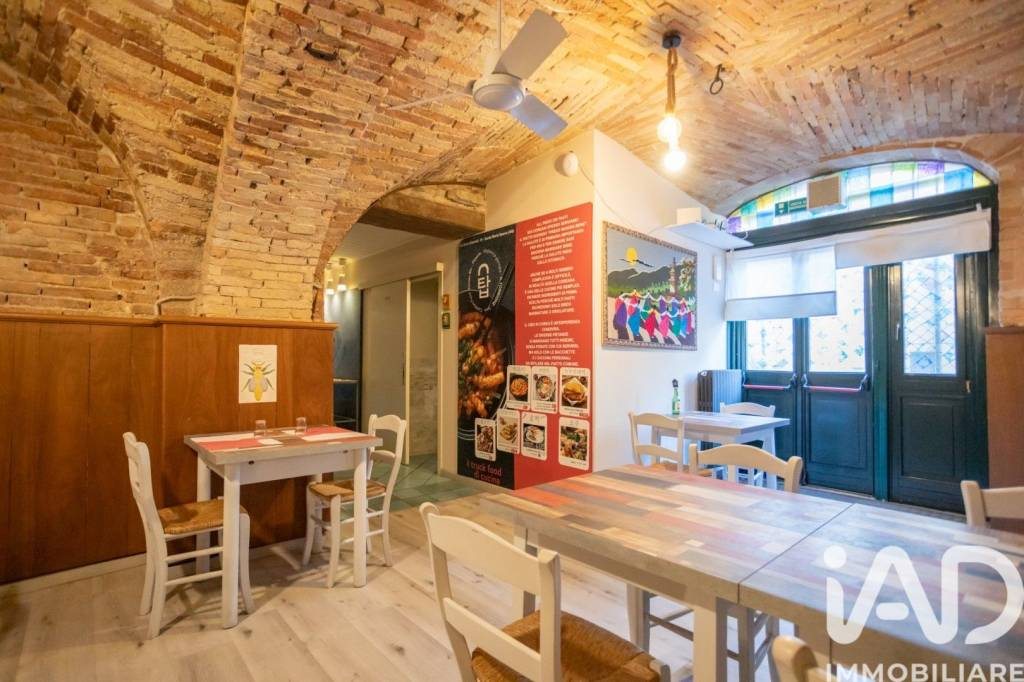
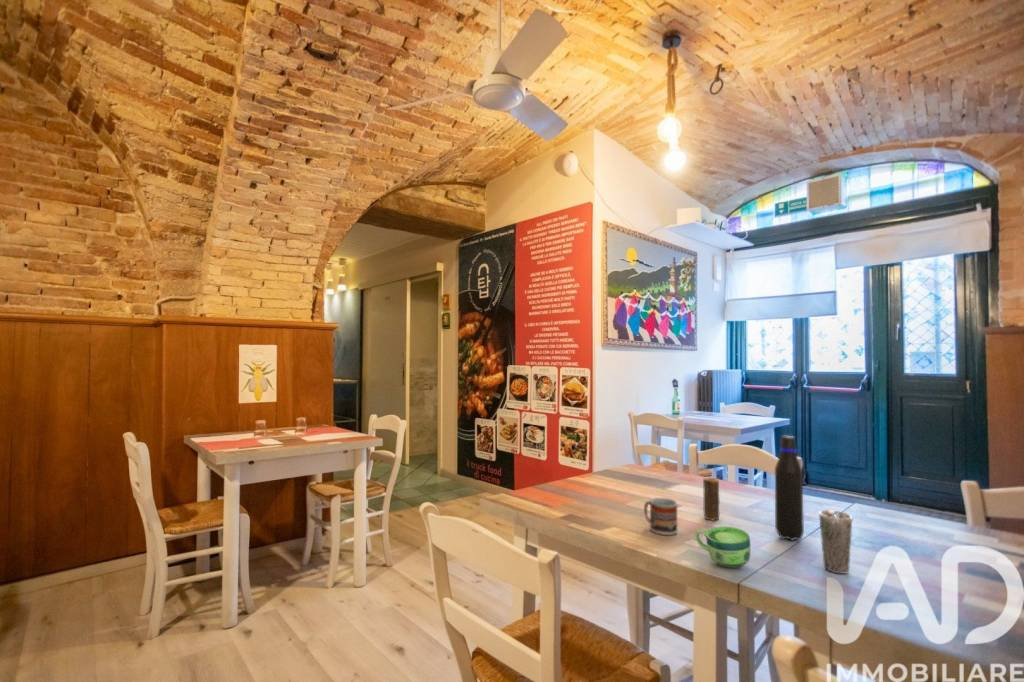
+ cup (721, 546)
+ candle (711, 498)
+ water bottle (788, 487)
+ cup (659, 514)
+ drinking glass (835, 541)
